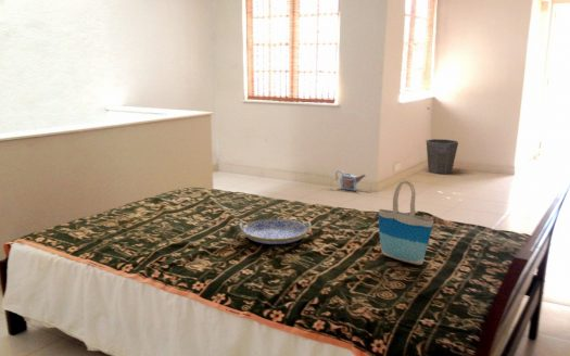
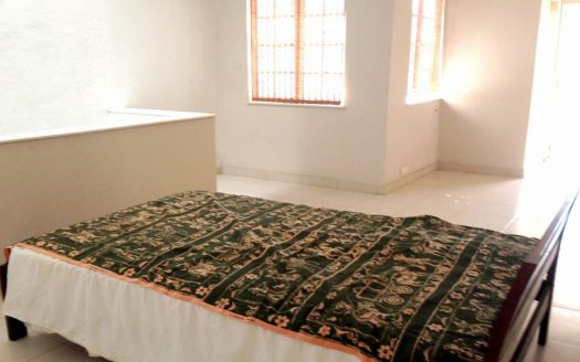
- tote bag (404, 221)
- watering can (350, 180)
- waste bin (441, 156)
- serving tray (275, 229)
